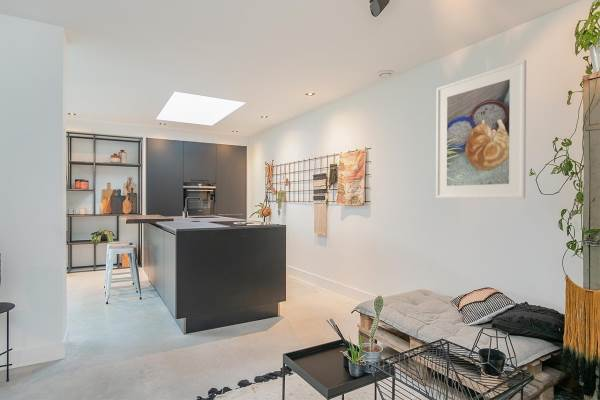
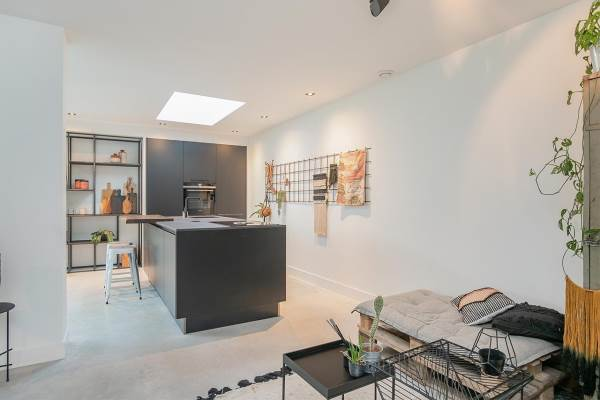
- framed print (475, 137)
